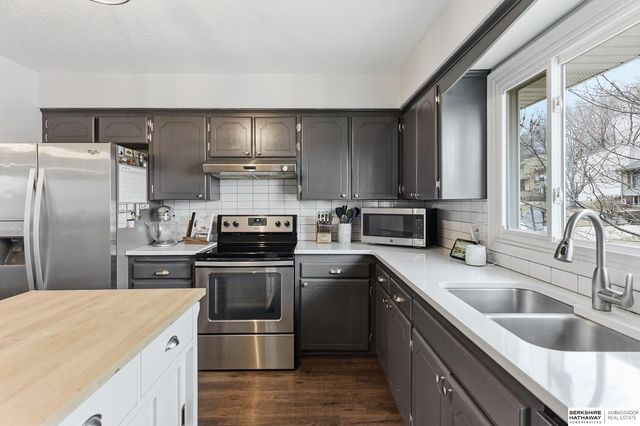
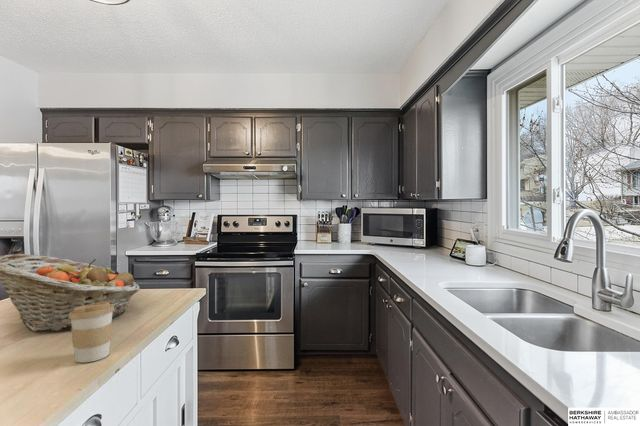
+ fruit basket (71, 284)
+ coffee cup (92, 329)
